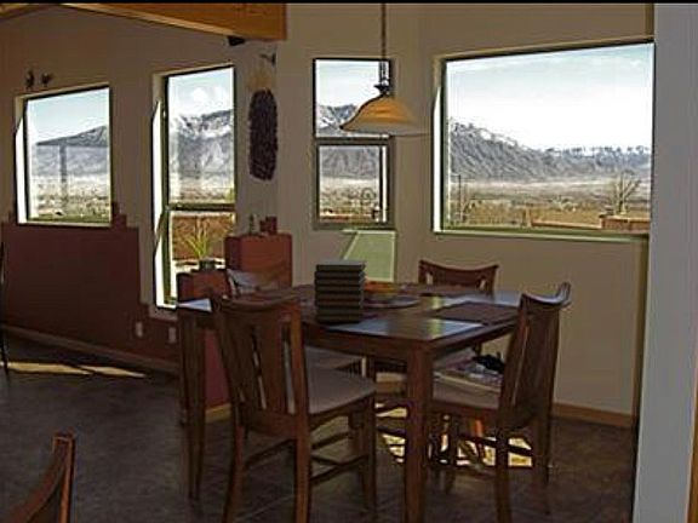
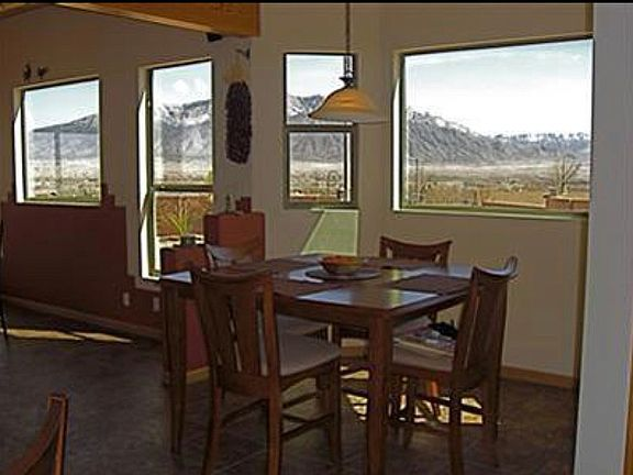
- book stack (341, 289)
